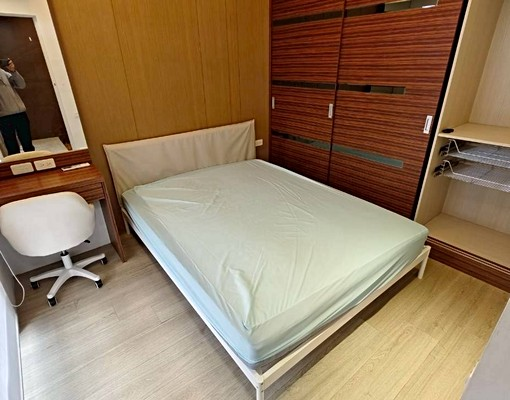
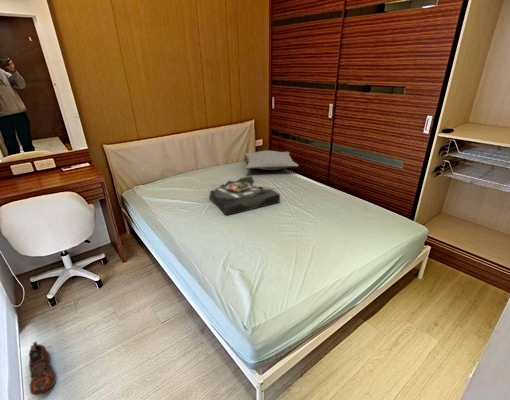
+ serving tray (240, 188)
+ shoe (38, 365)
+ pillow (269, 159)
